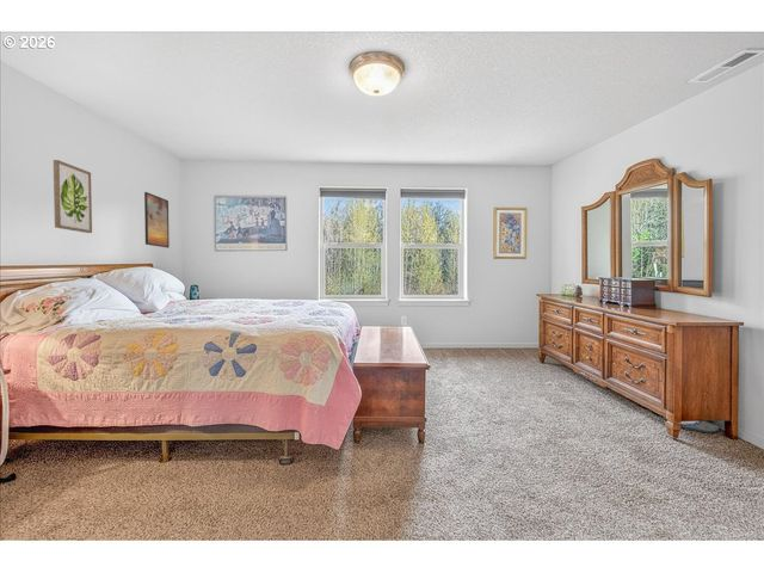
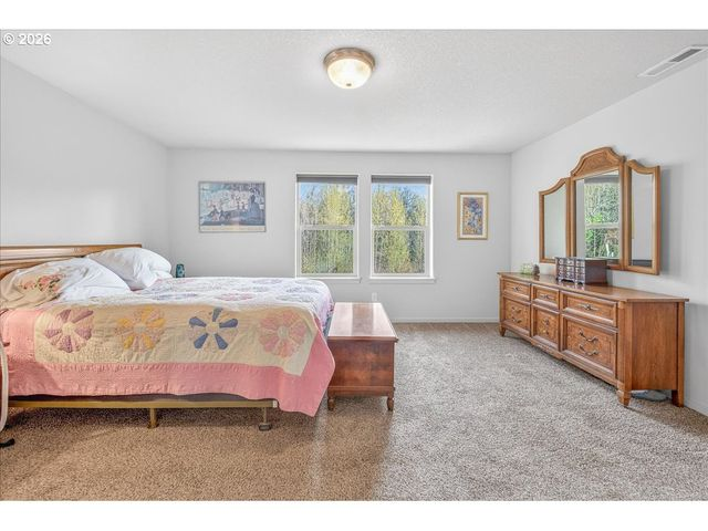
- wall art (73, 198)
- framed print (156, 221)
